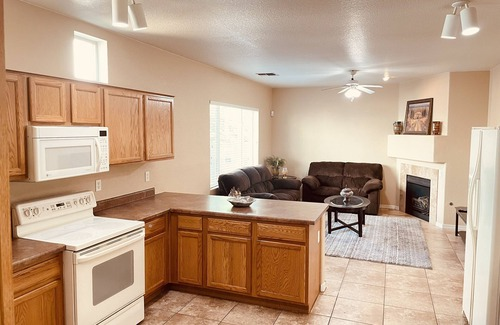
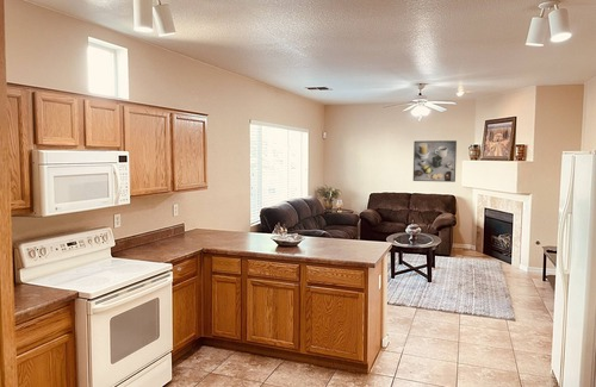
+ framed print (434, 161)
